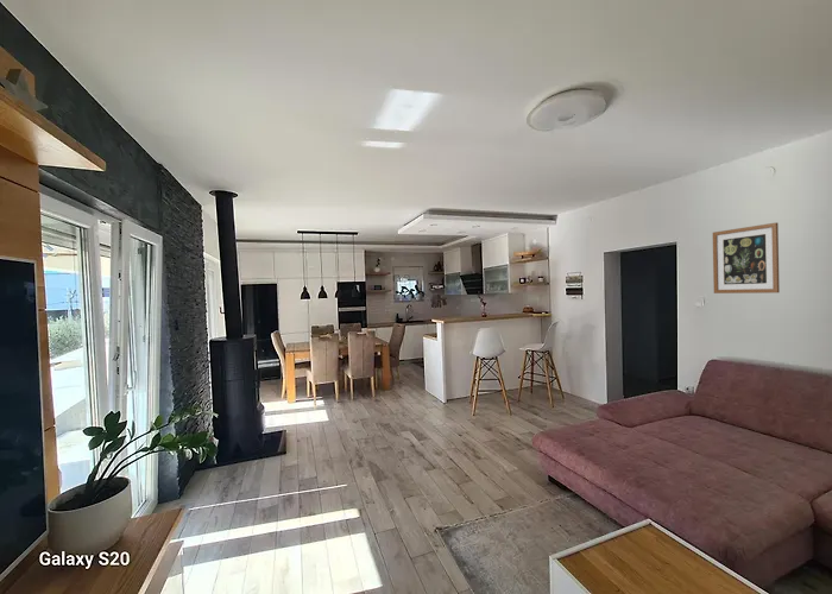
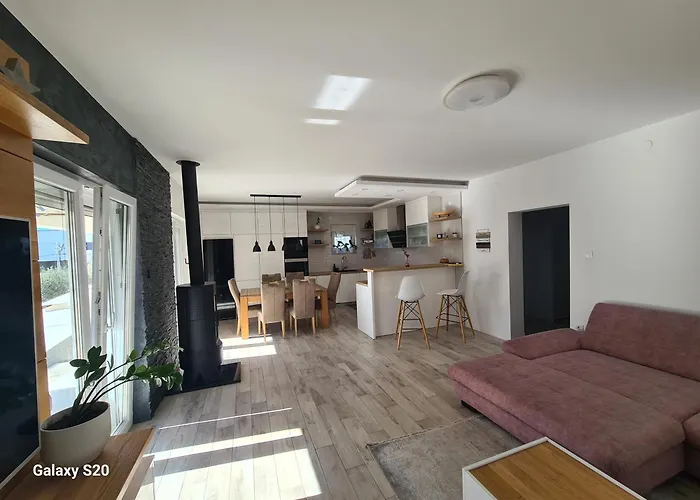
- wall art (743, 260)
